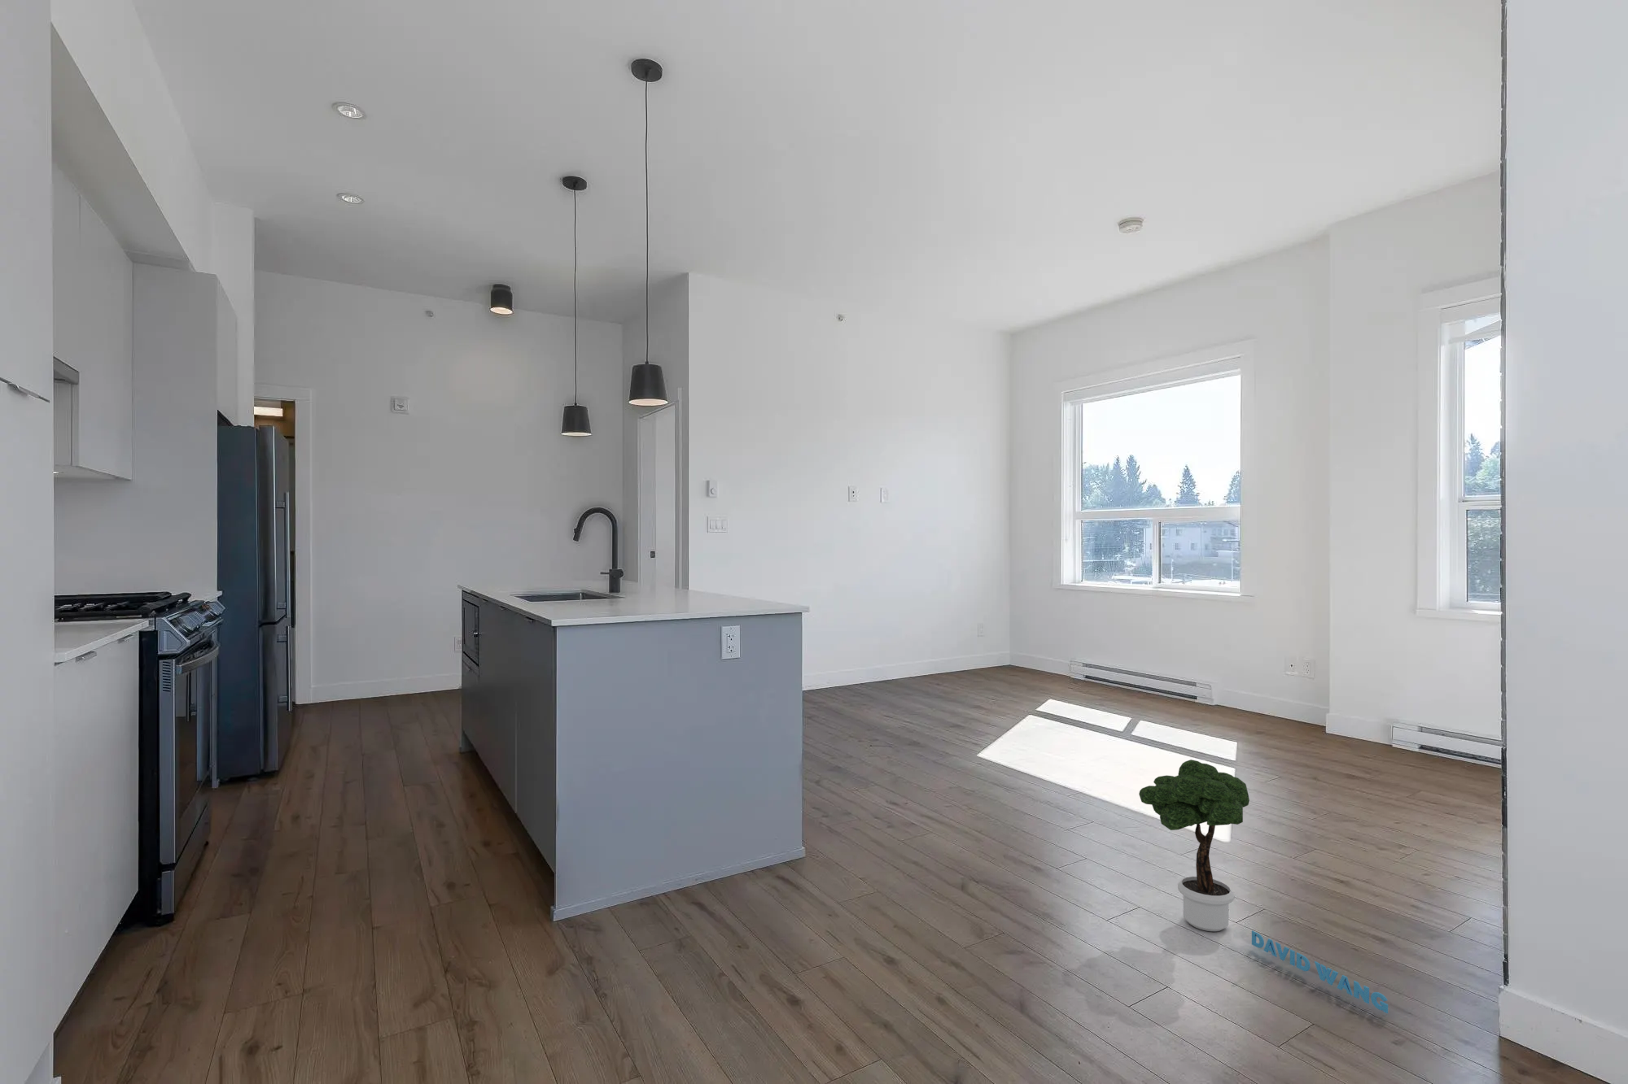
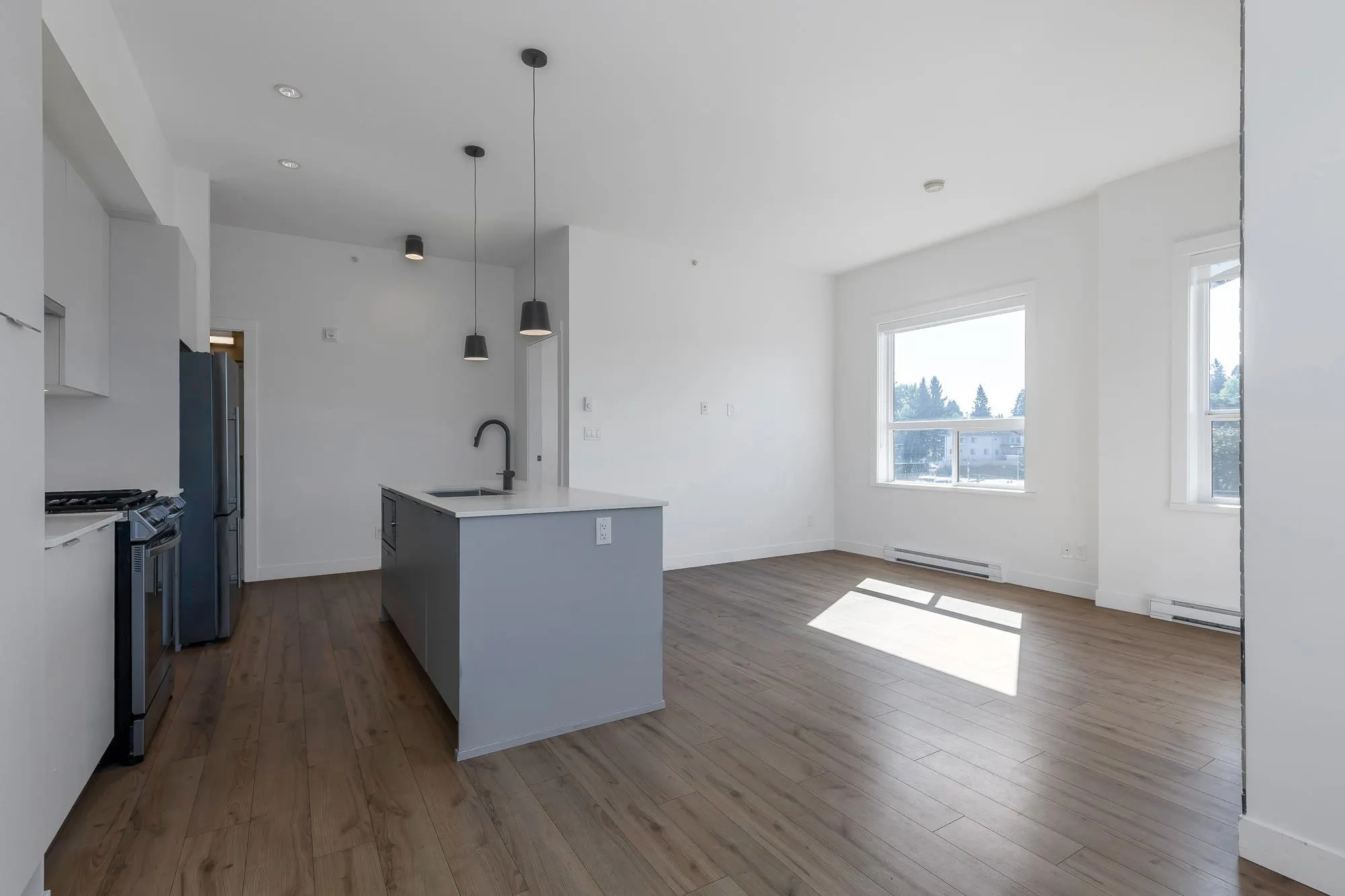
- potted tree (1233, 892)
